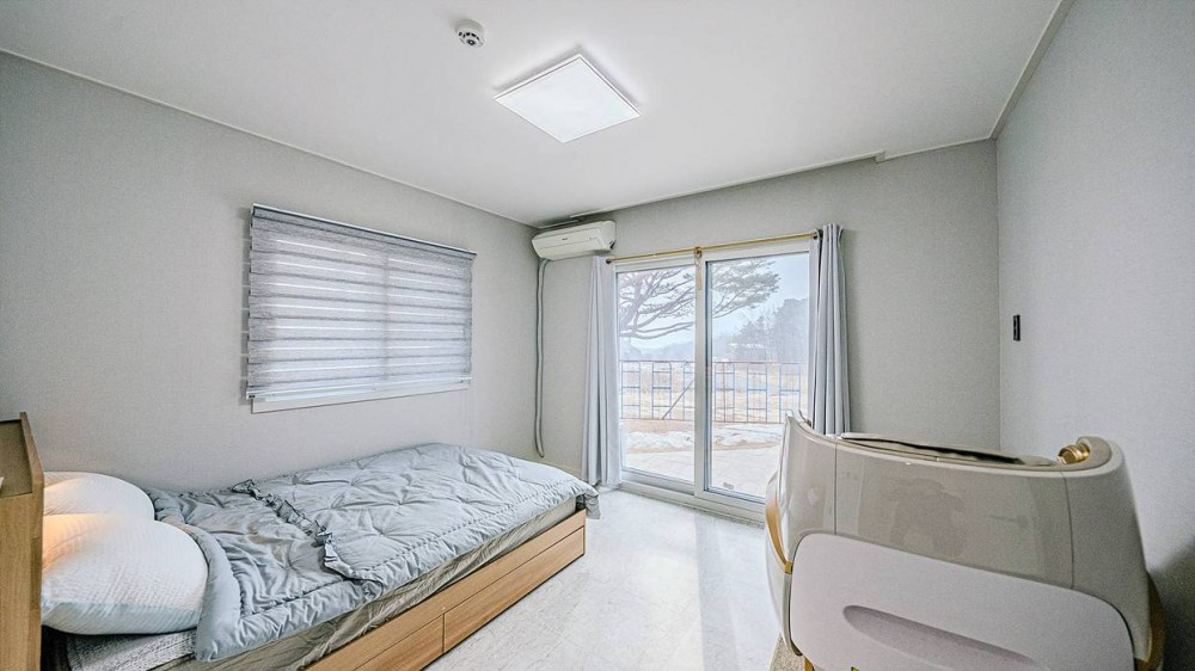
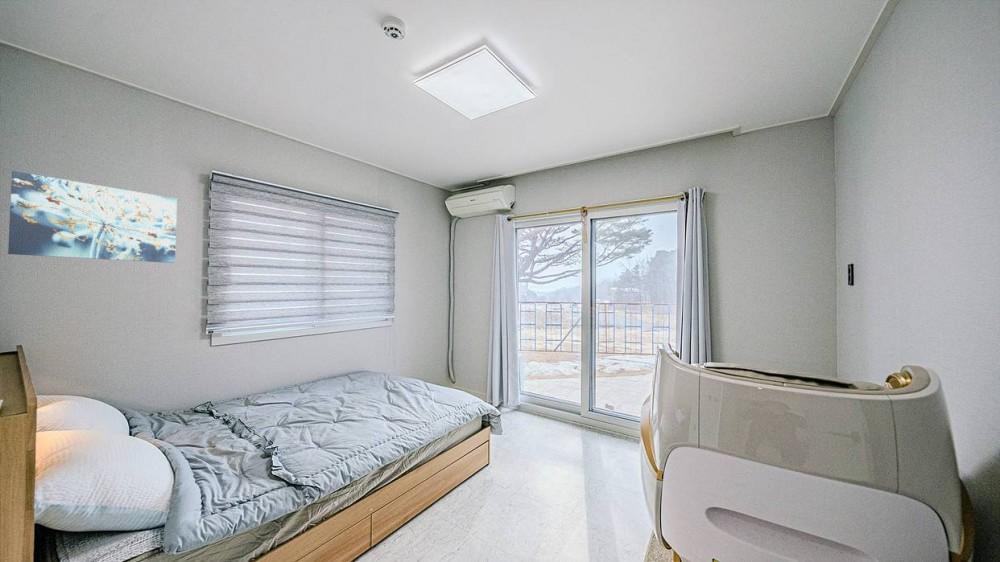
+ wall art (103, 222)
